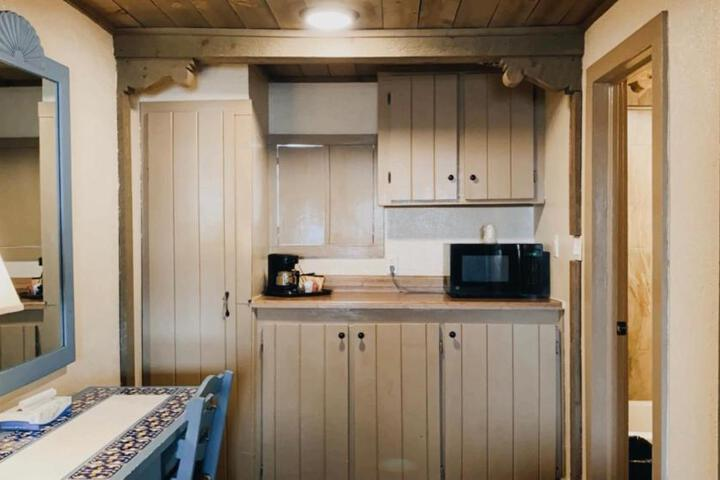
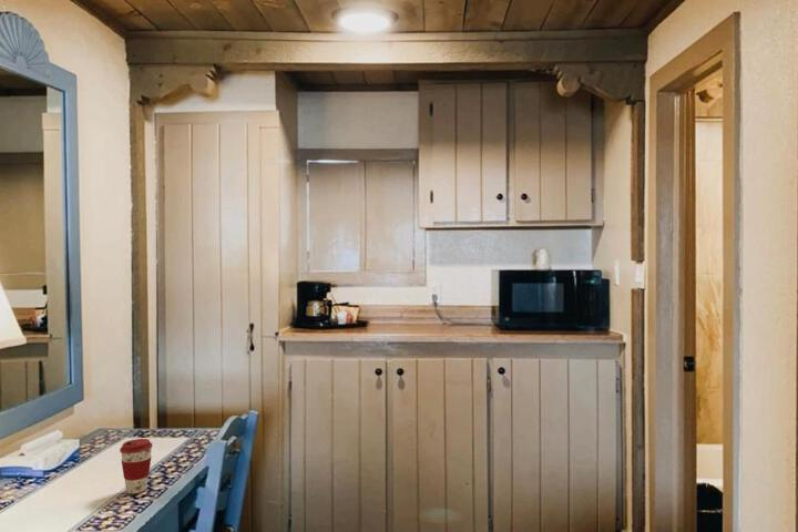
+ coffee cup (136, 466)
